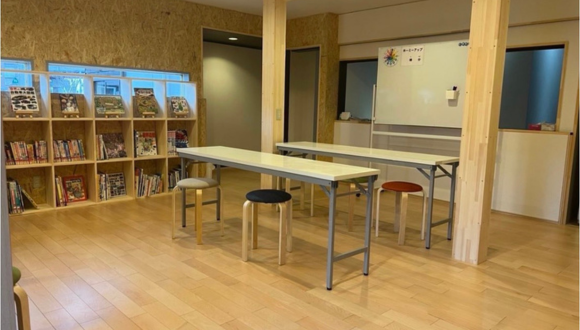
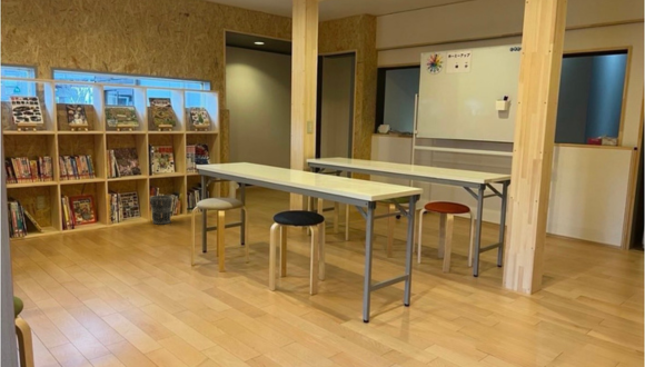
+ wastebasket (161, 209)
